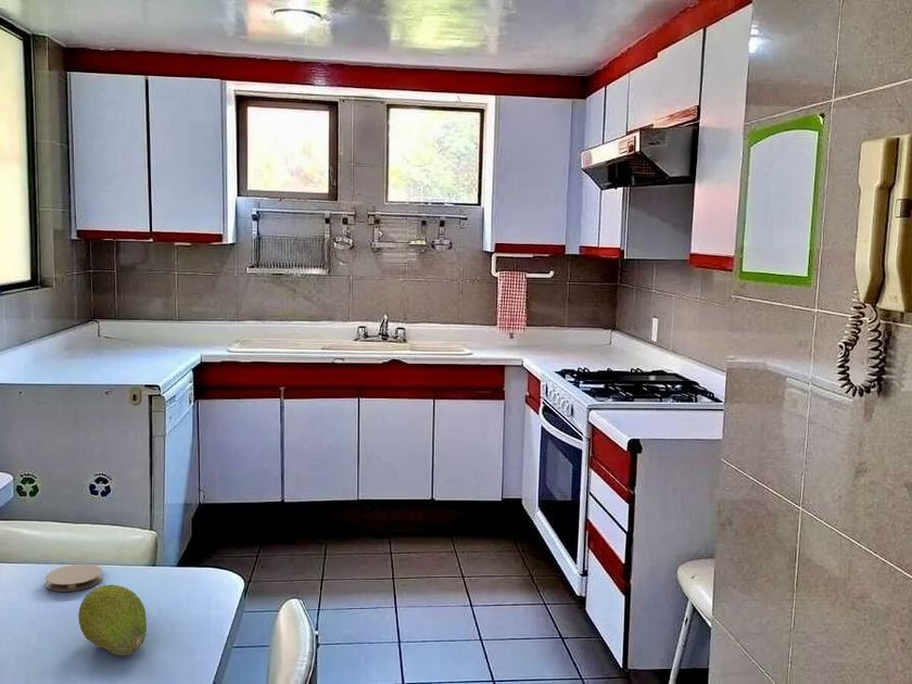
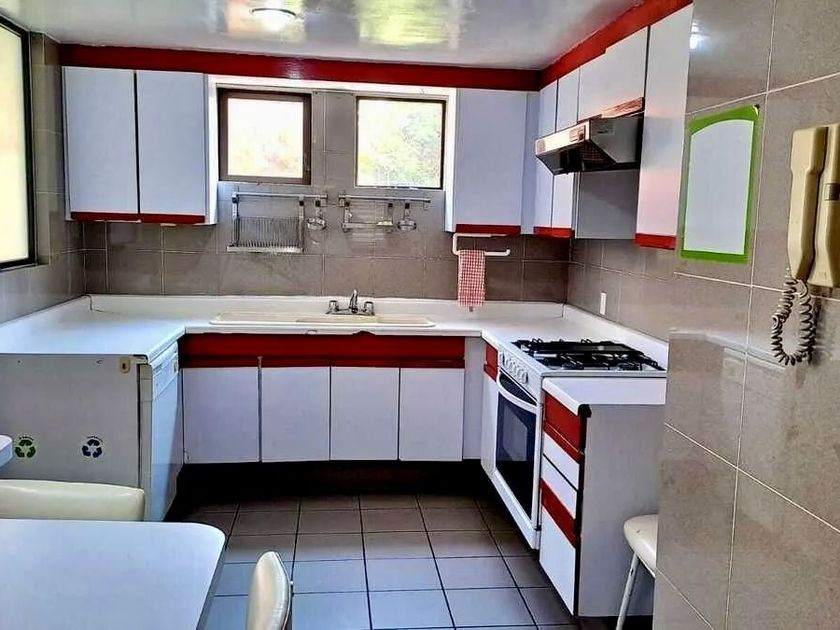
- coaster (74, 577)
- fruit (116, 618)
